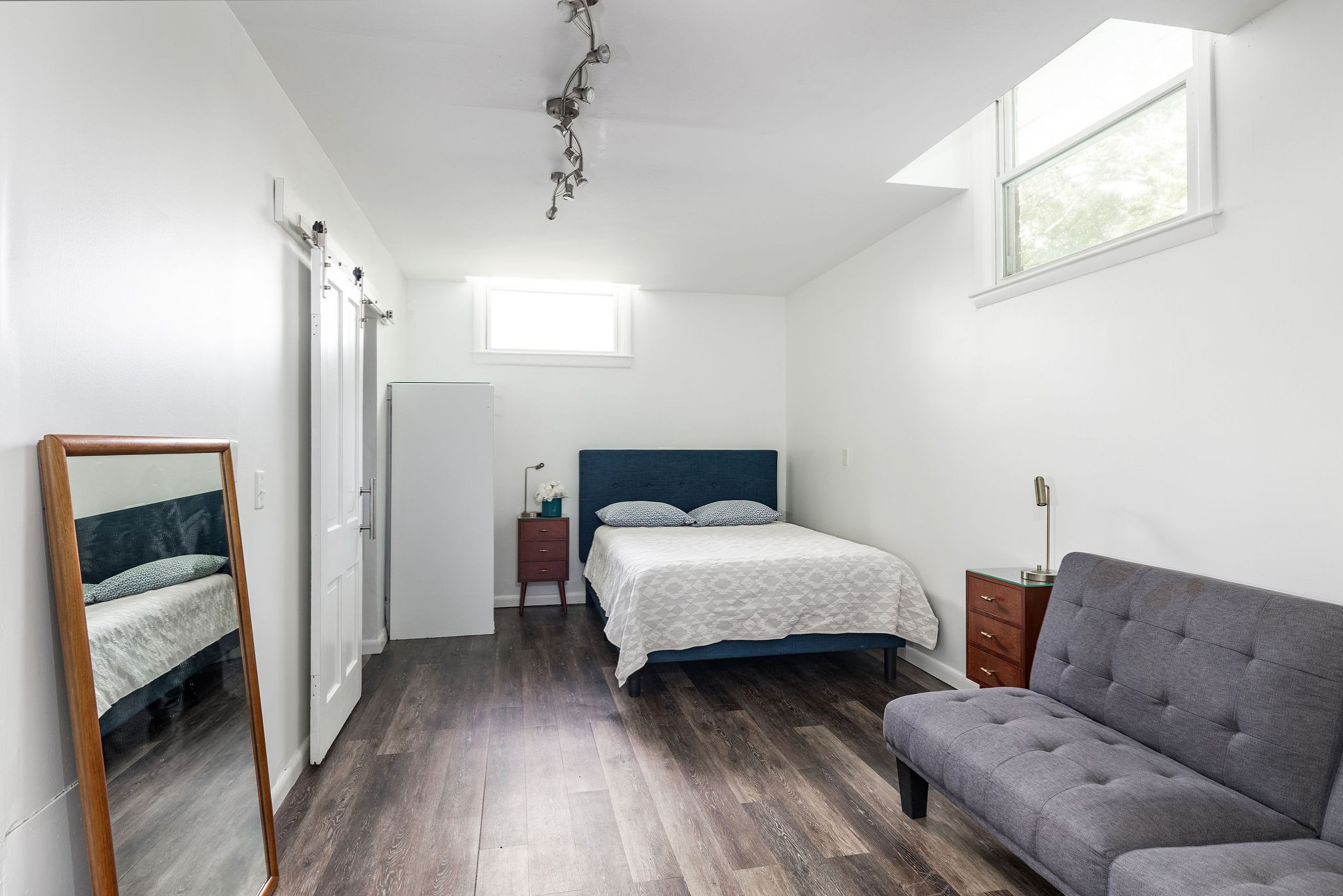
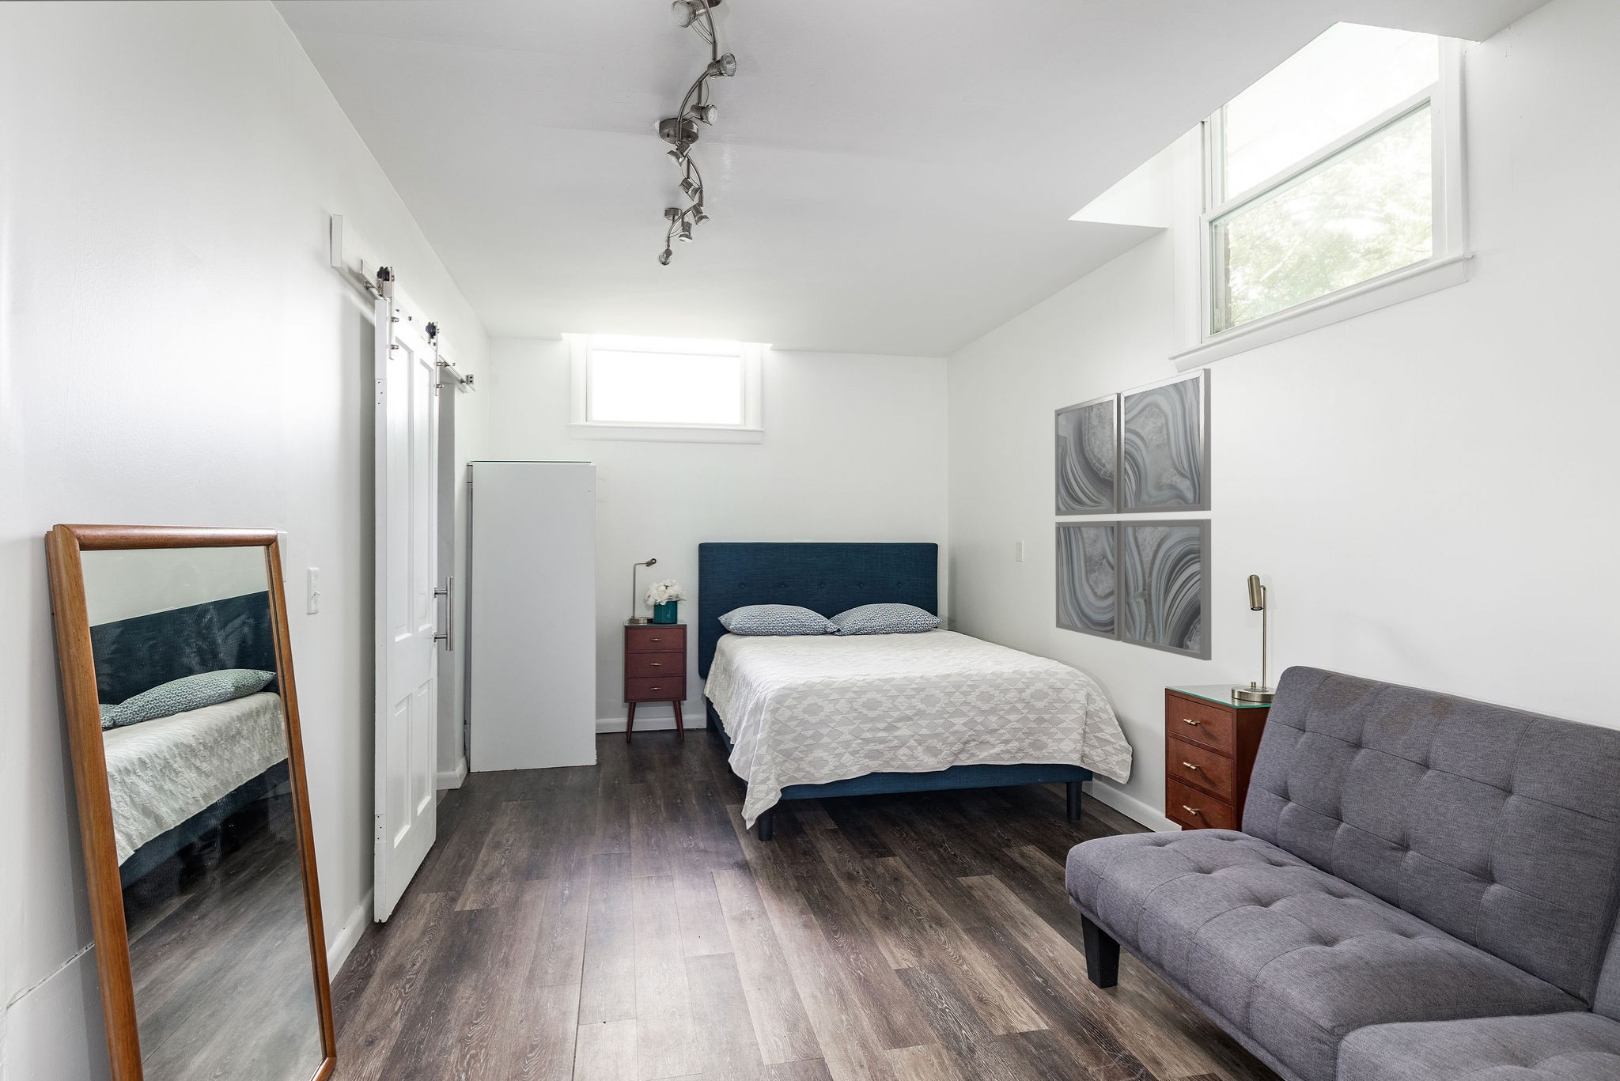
+ wall art (1122, 513)
